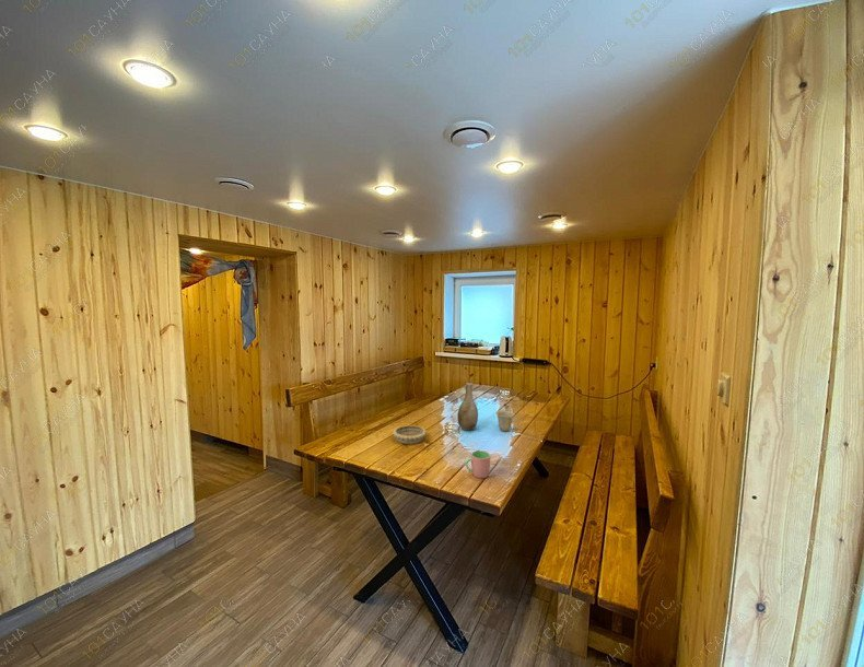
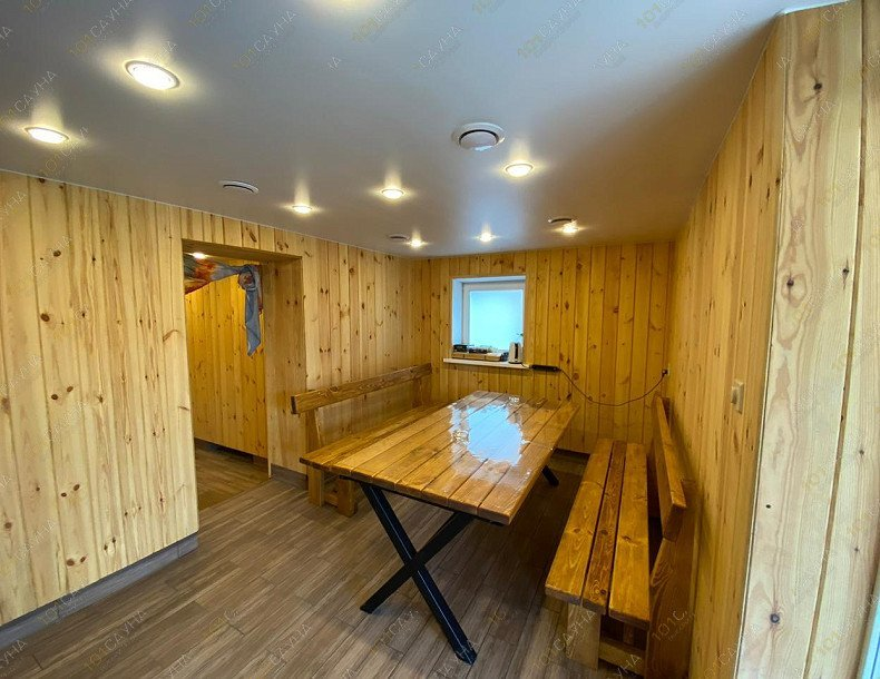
- vase (467, 406)
- decorative bowl (409, 433)
- cup (504, 421)
- cup (477, 465)
